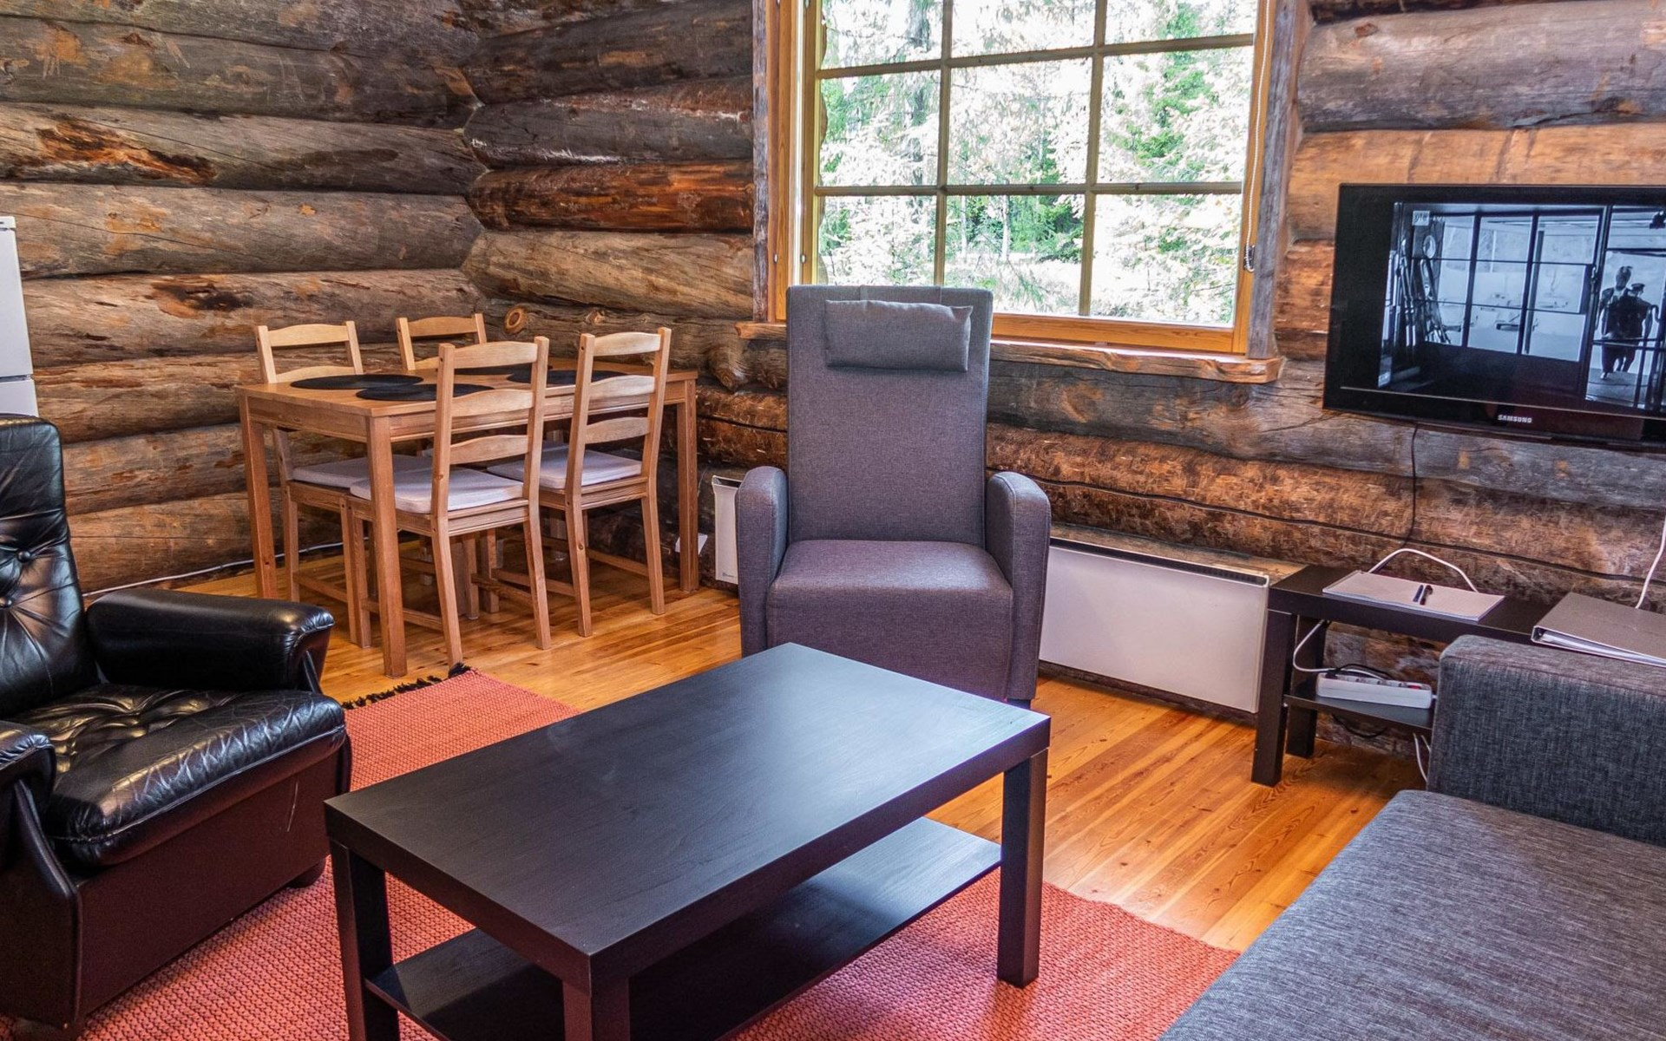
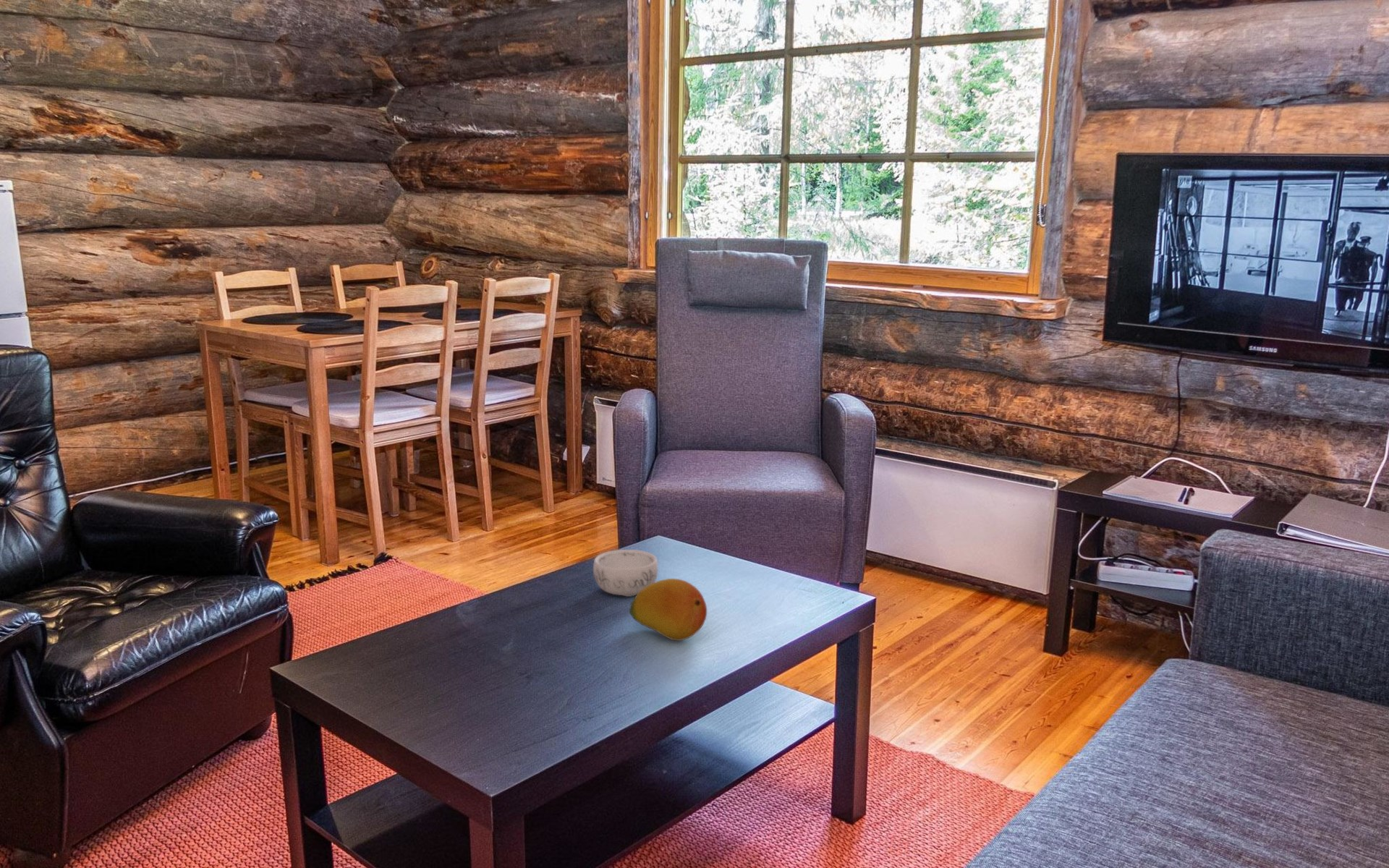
+ fruit (669, 606)
+ decorative bowl (626, 572)
